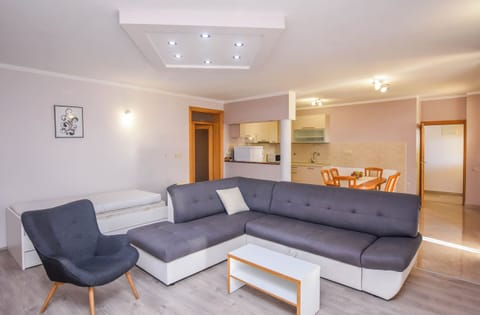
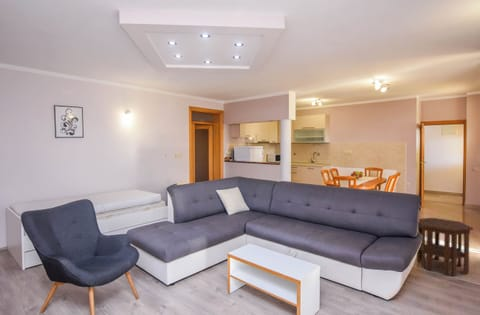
+ side table (441, 245)
